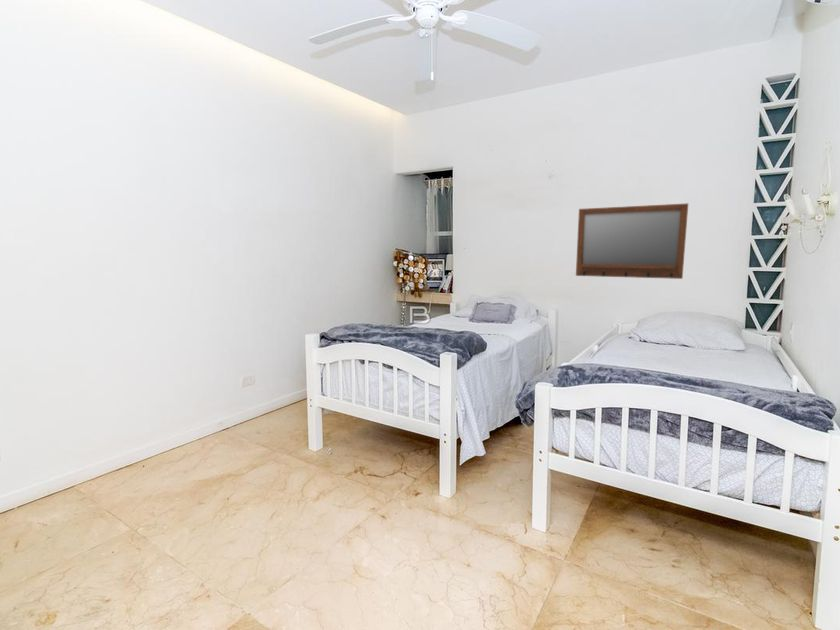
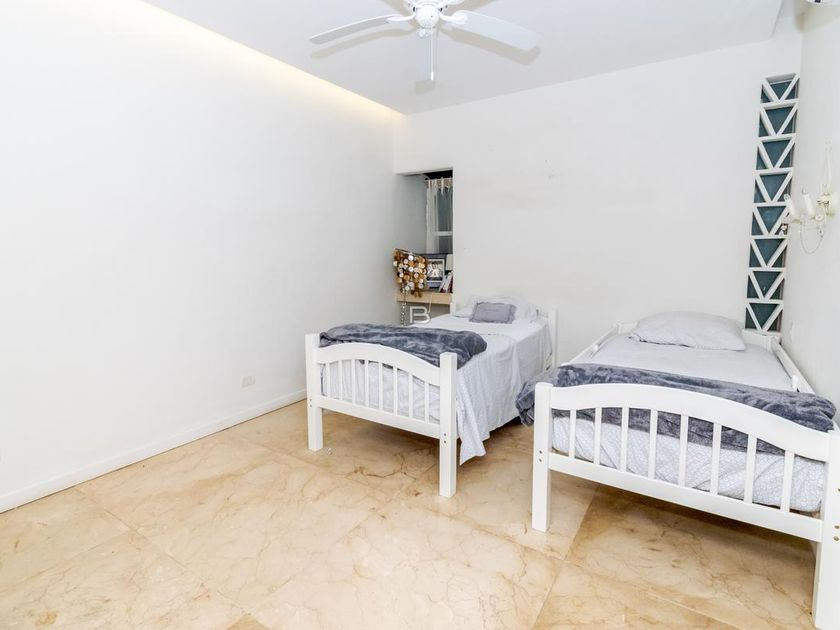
- home mirror (627, 242)
